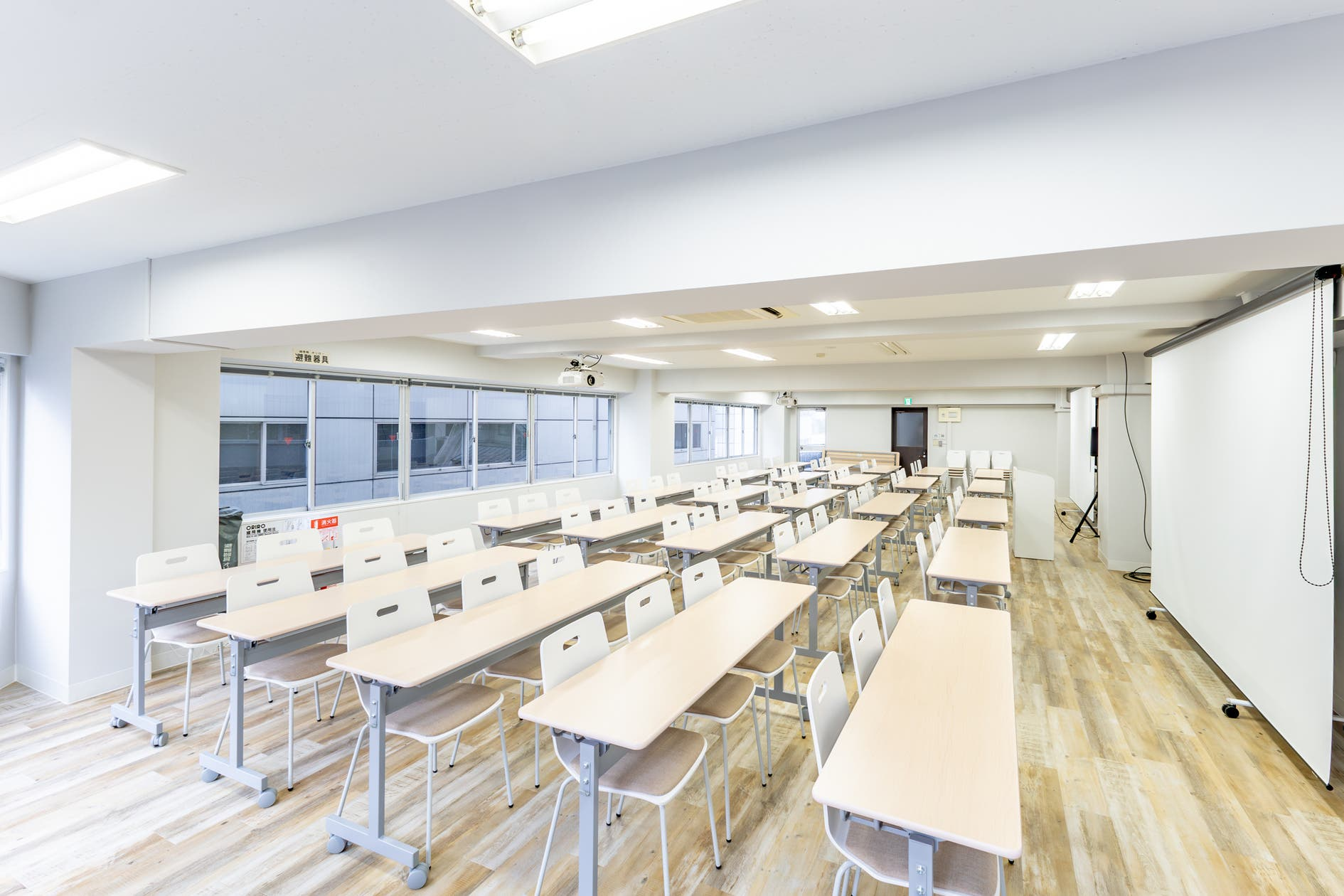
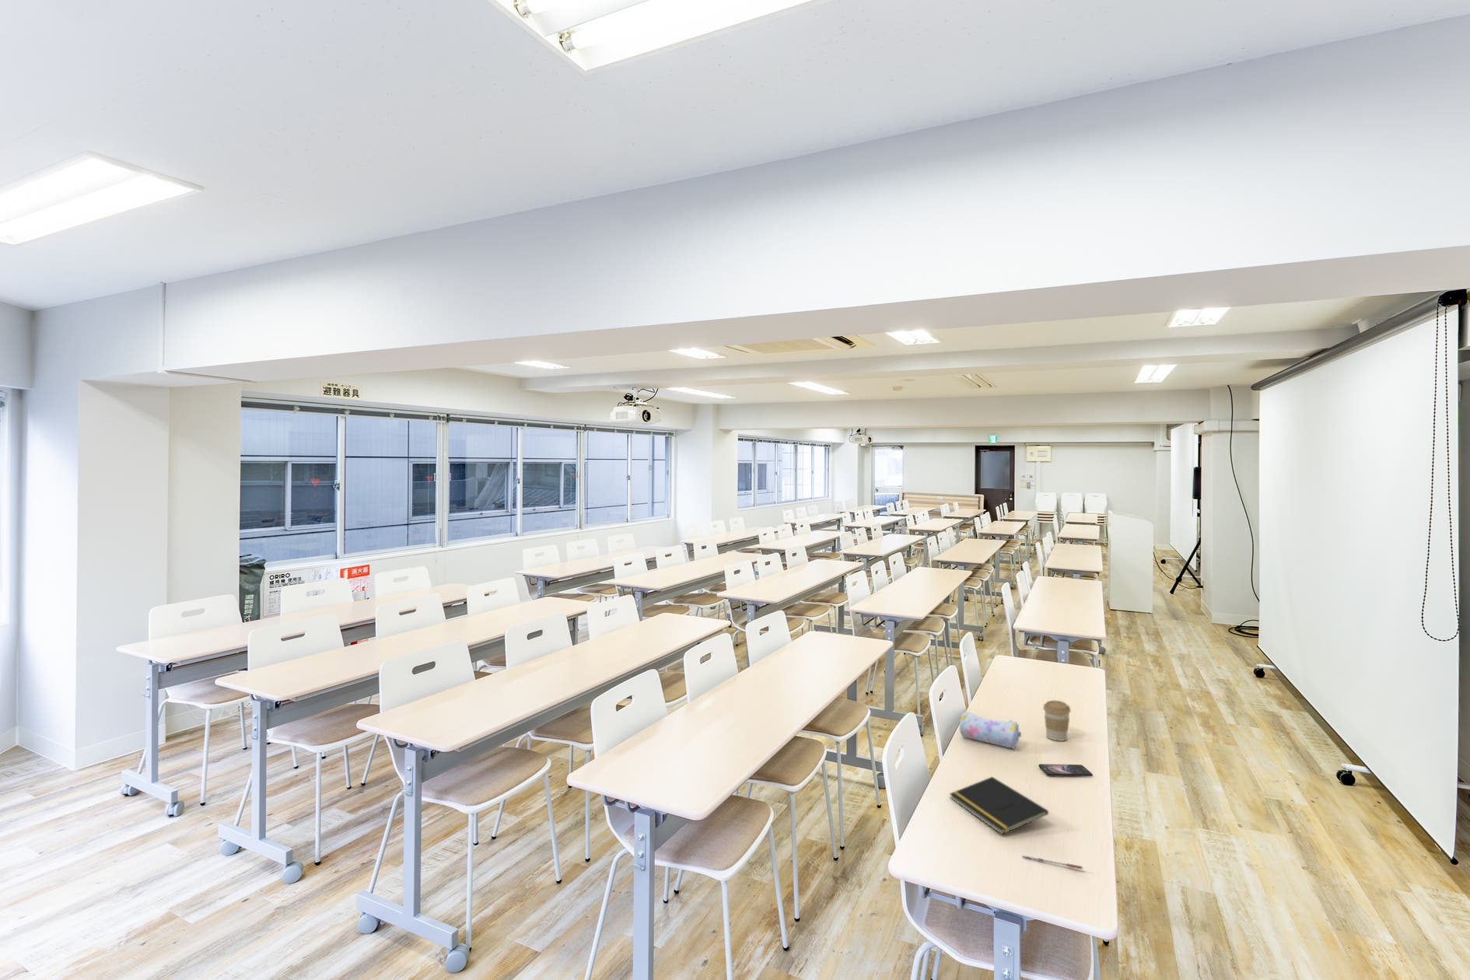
+ pencil case (989, 730)
+ coffee cup (1057, 720)
+ smartphone (1065, 770)
+ notepad (996, 804)
+ pen (1051, 861)
